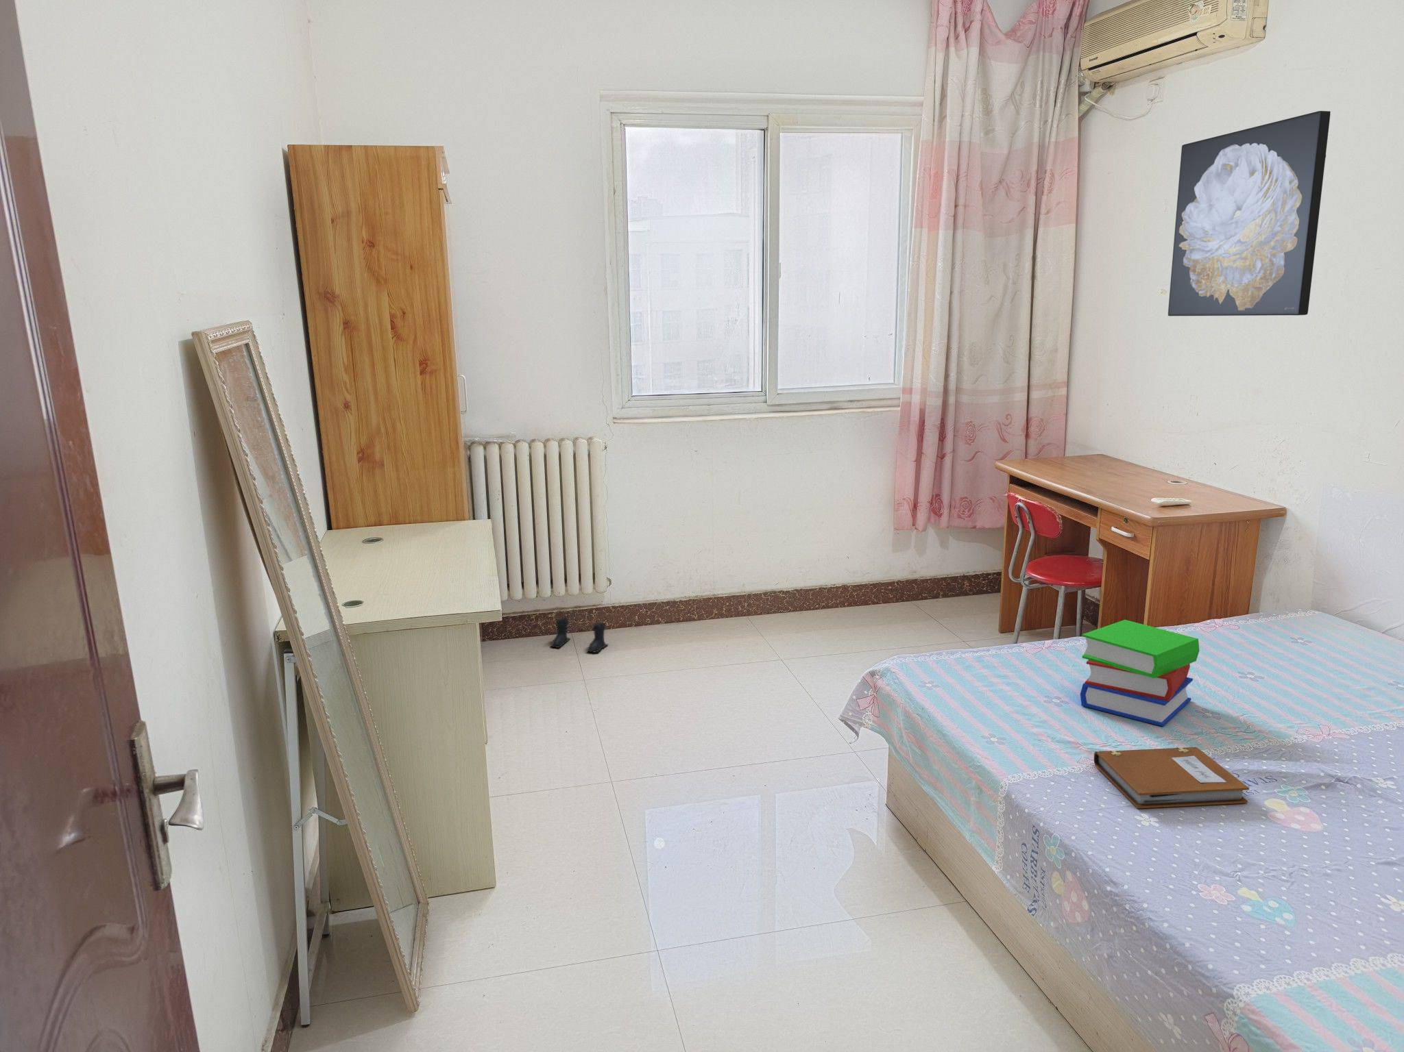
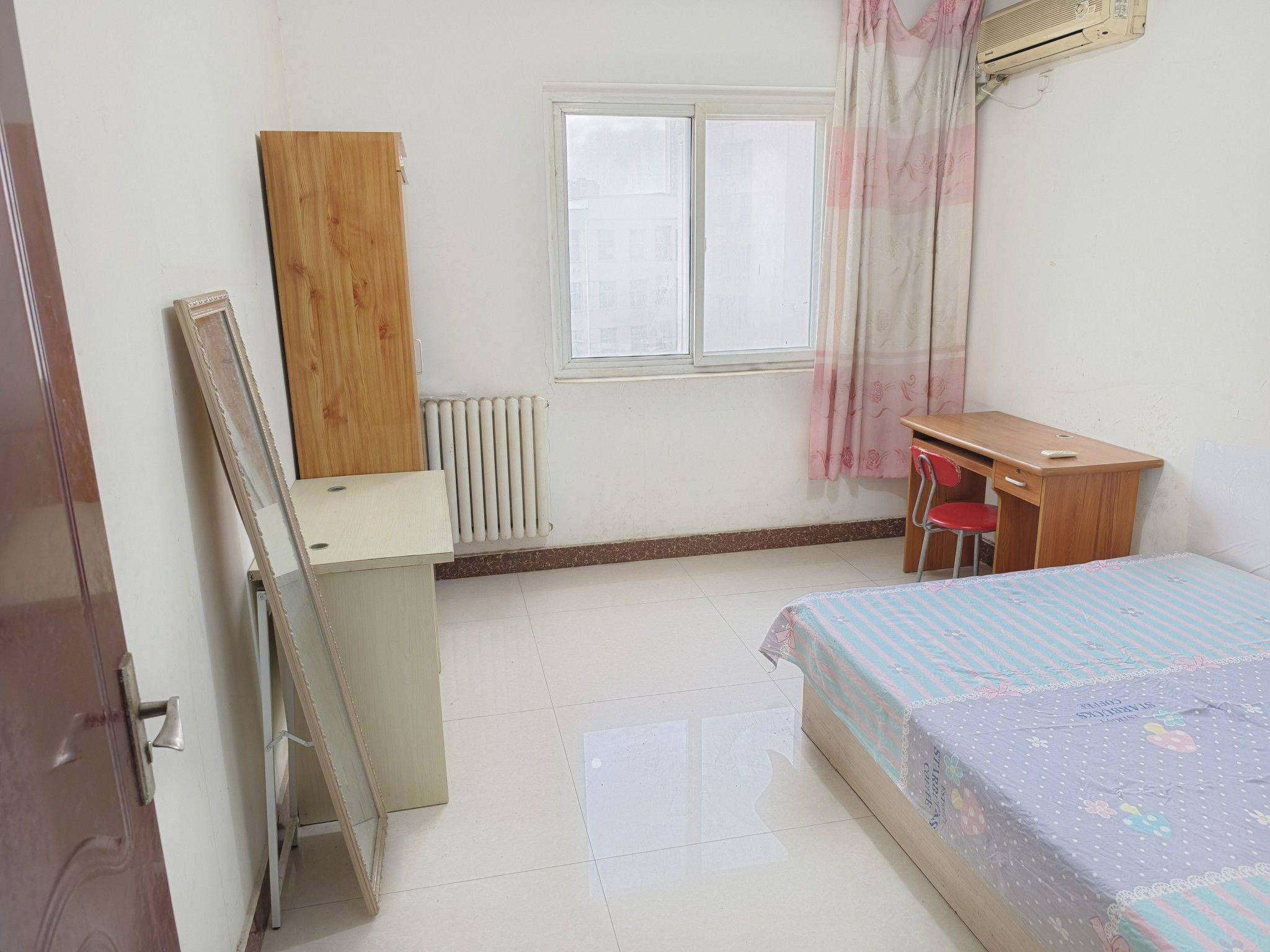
- notebook (1171, 775)
- boots (569, 639)
- book (1138, 670)
- wall art (1240, 224)
